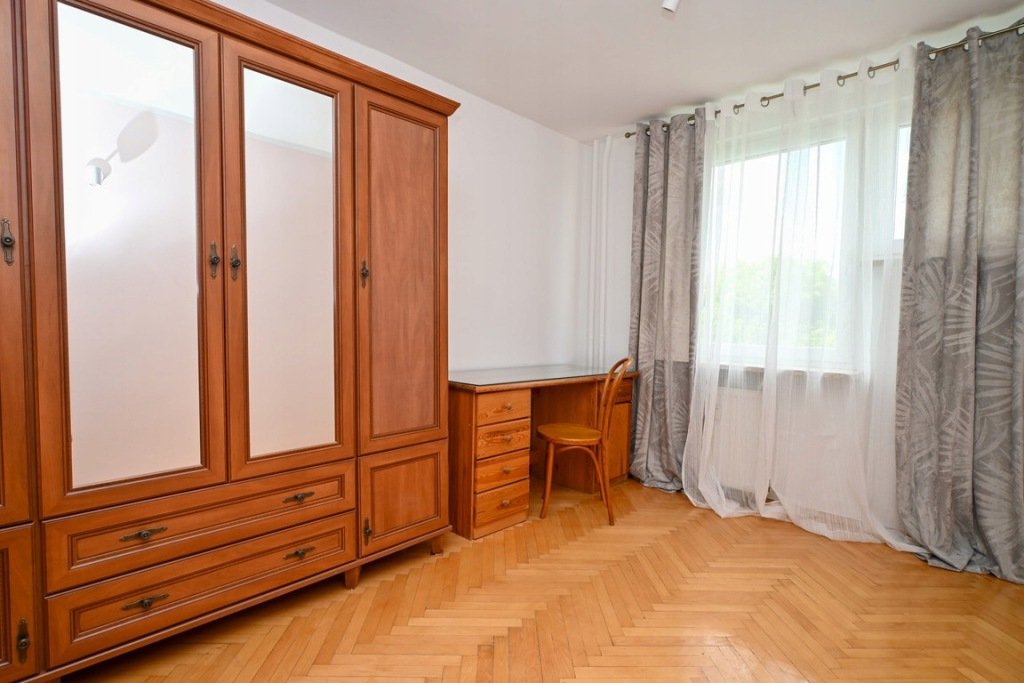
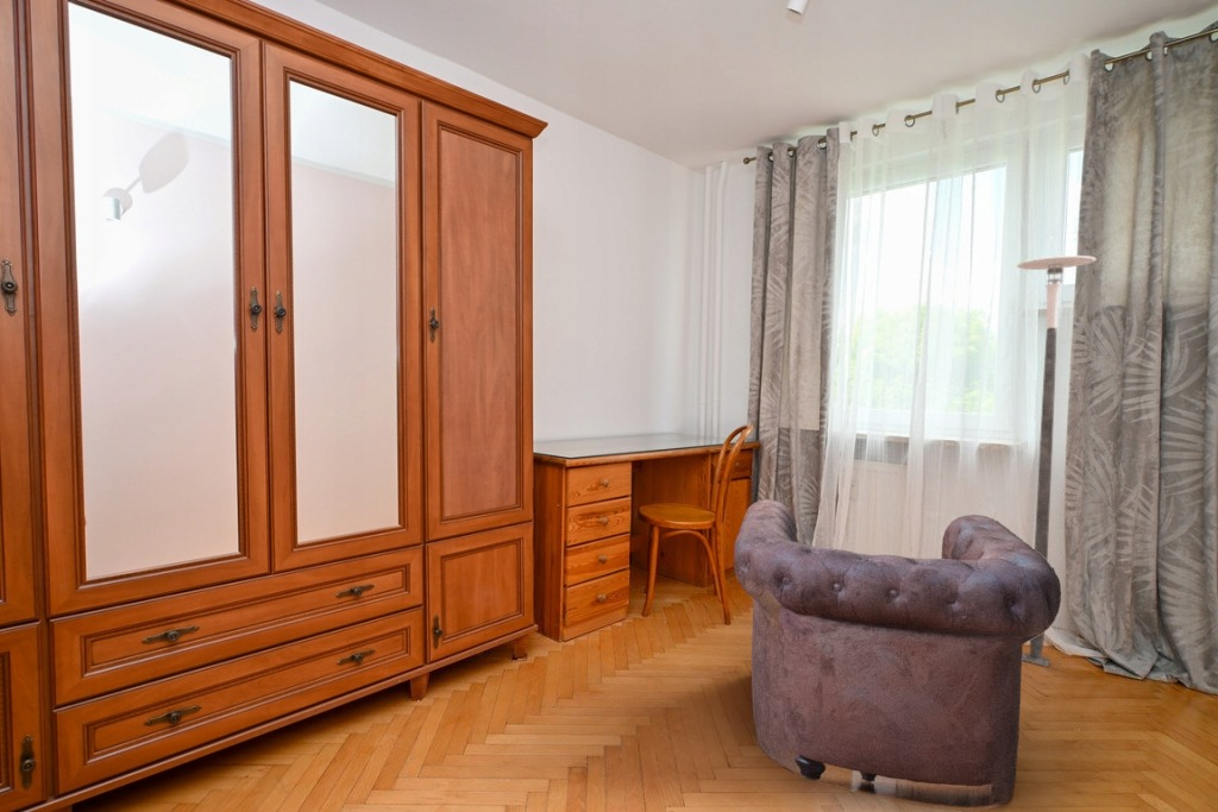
+ pole (1046, 462)
+ armchair (873, 634)
